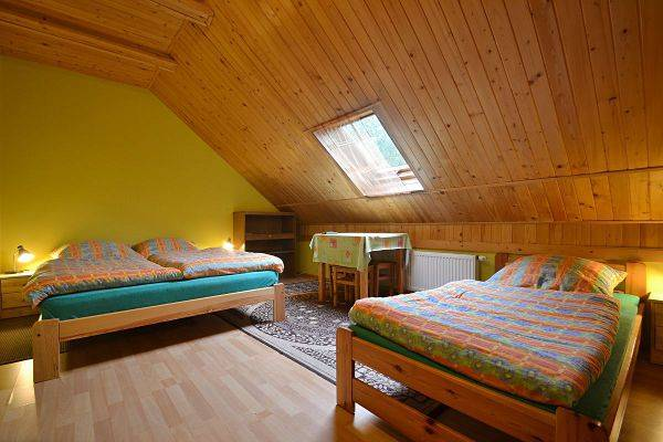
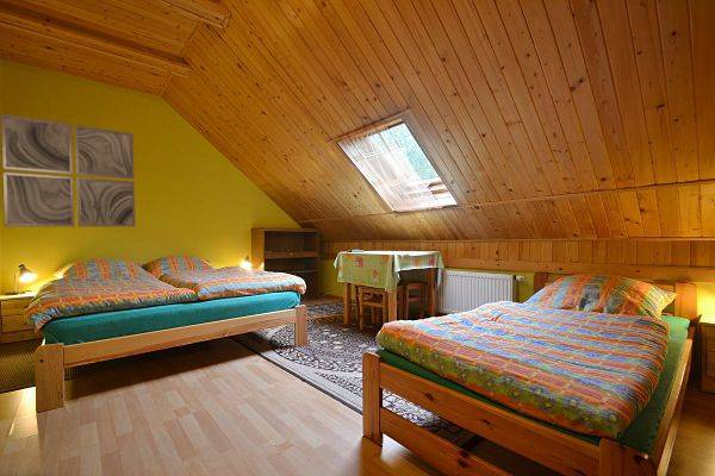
+ wall art (76, 174)
